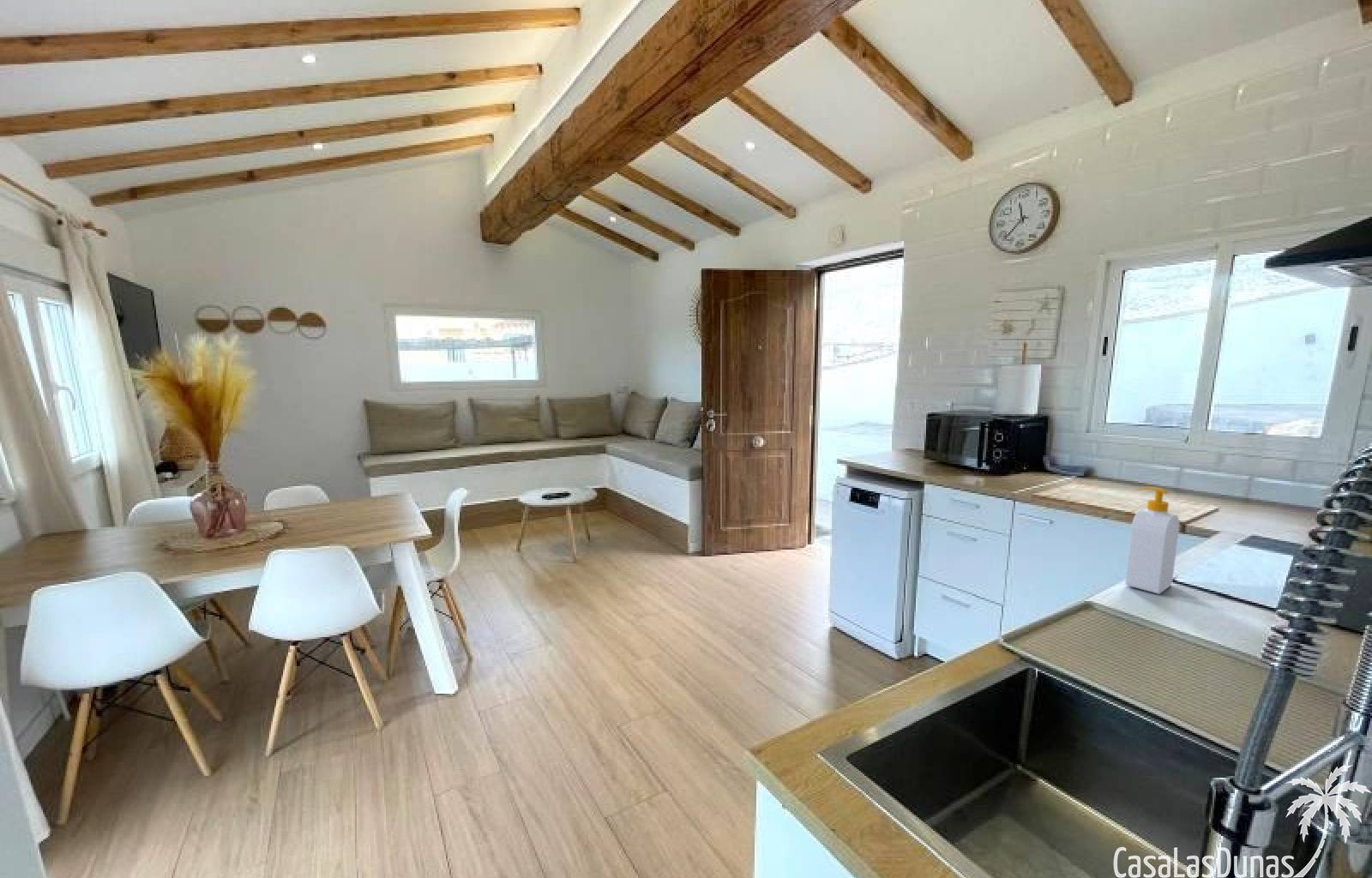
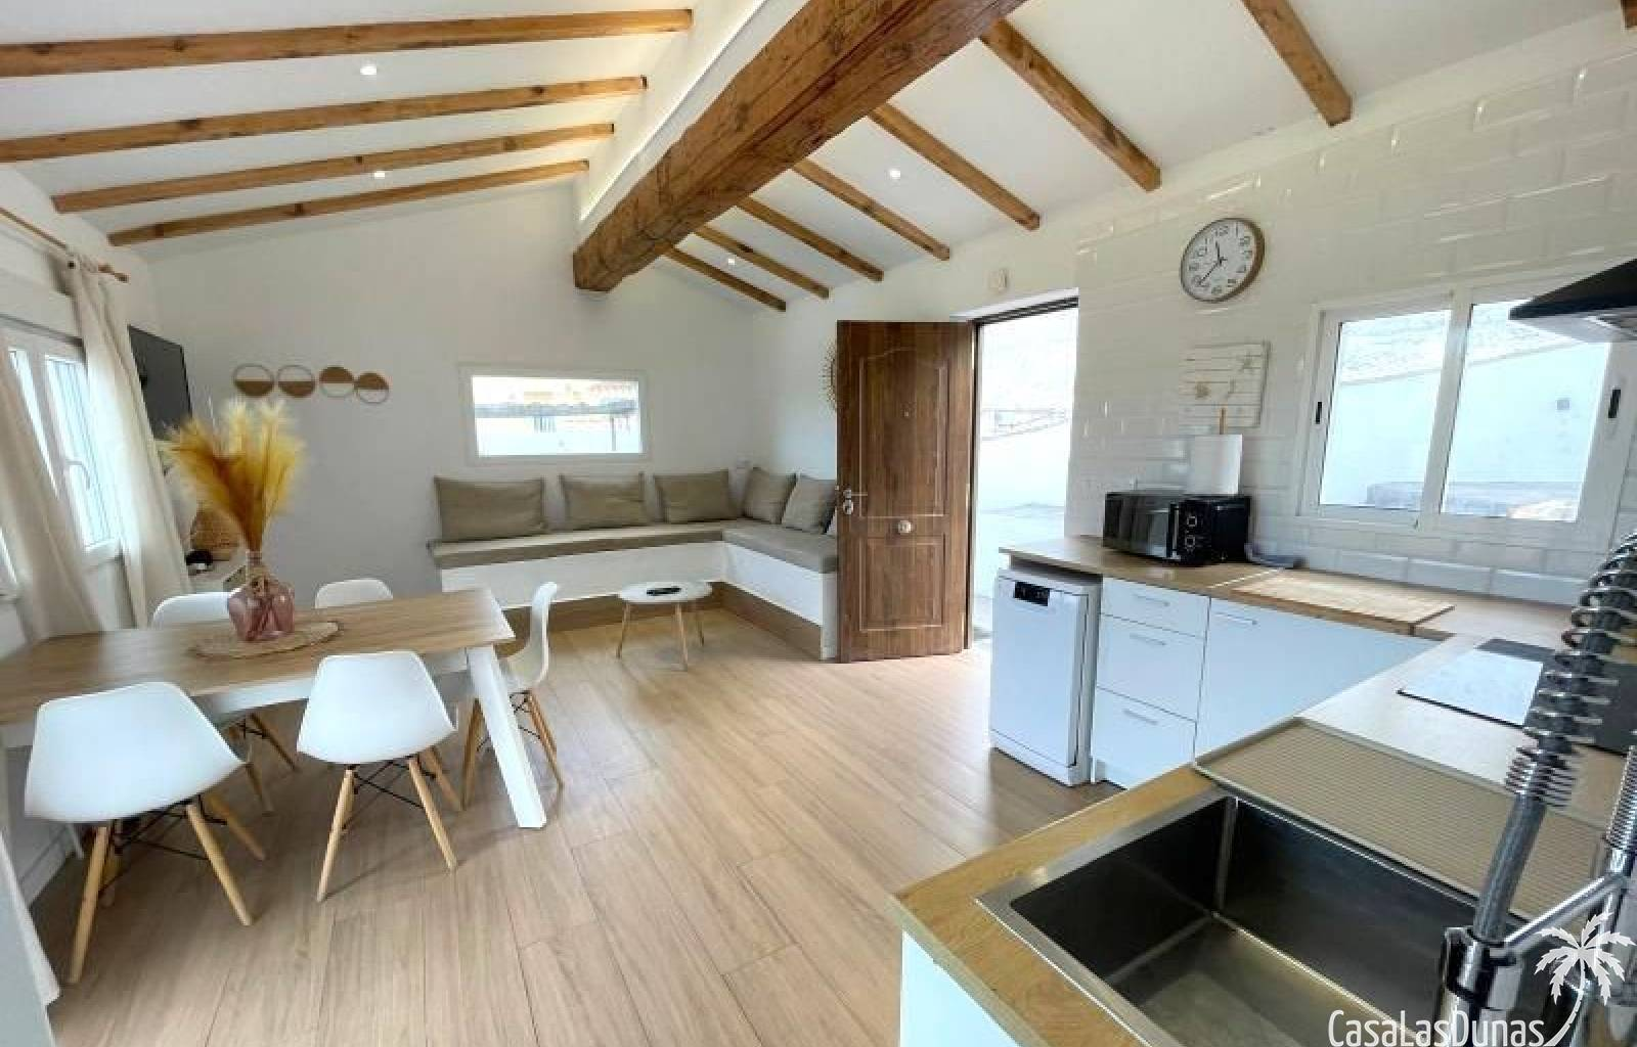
- soap bottle (1152, 537)
